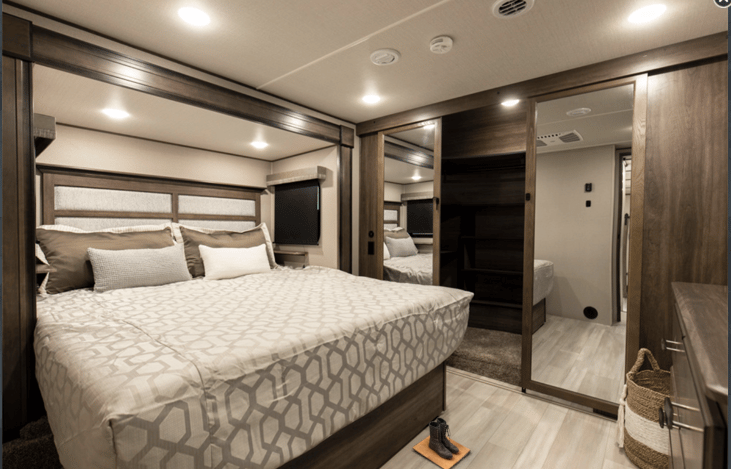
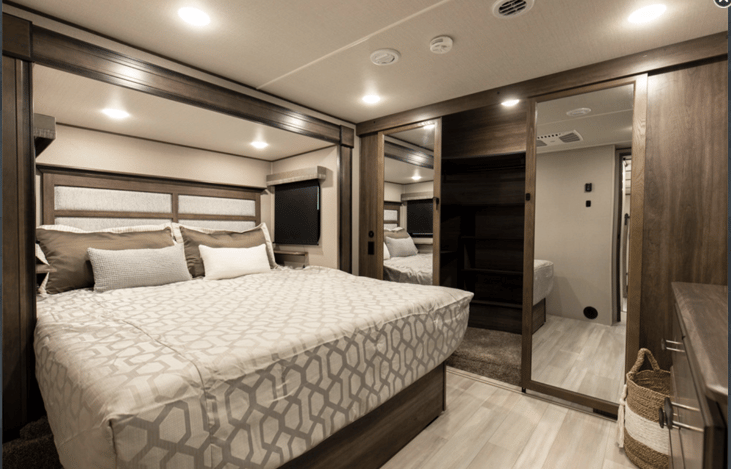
- boots (441, 437)
